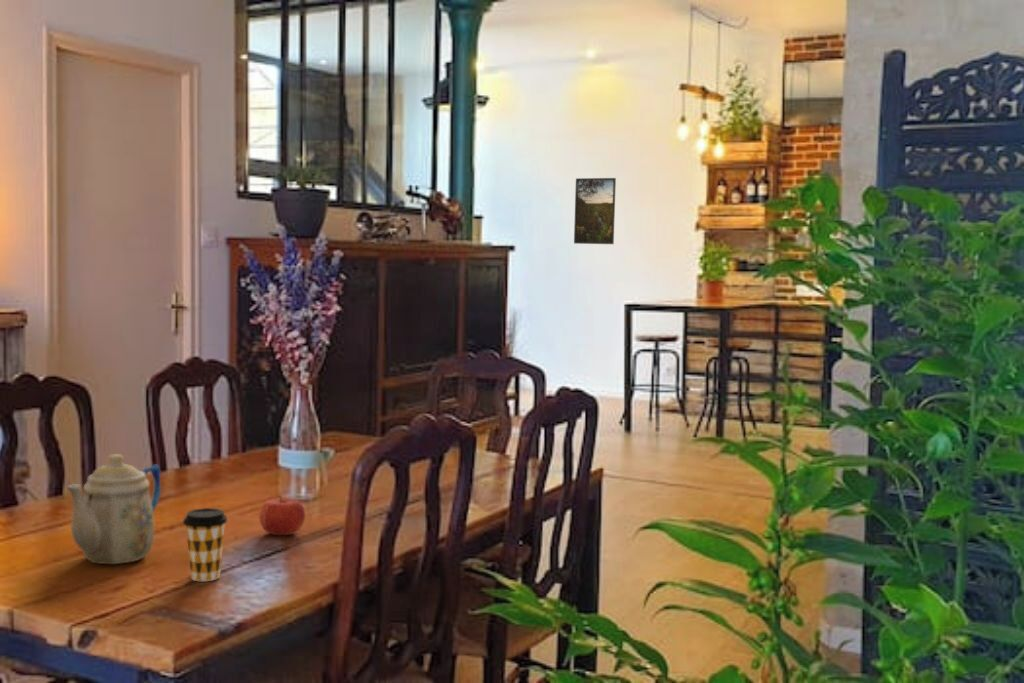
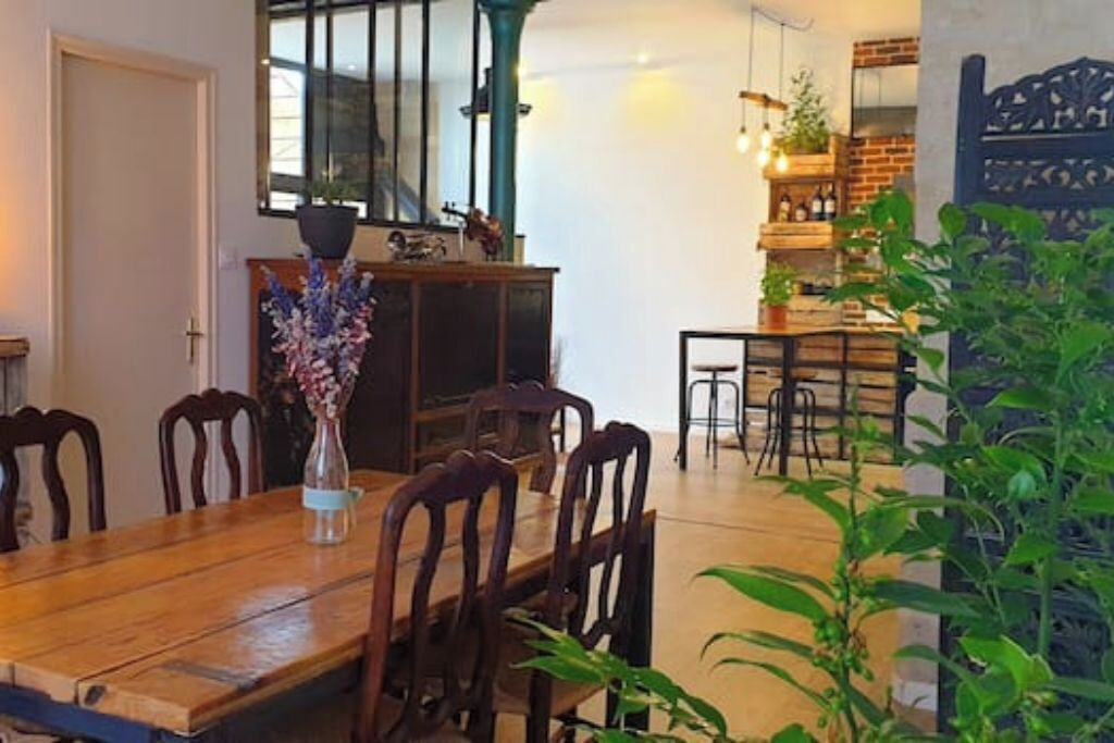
- teapot (117, 506)
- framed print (594, 211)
- fruit (282, 514)
- coffee cup (205, 544)
